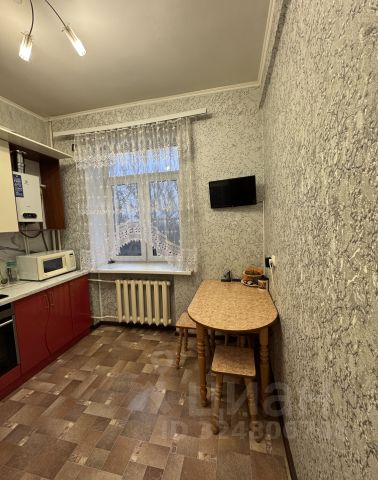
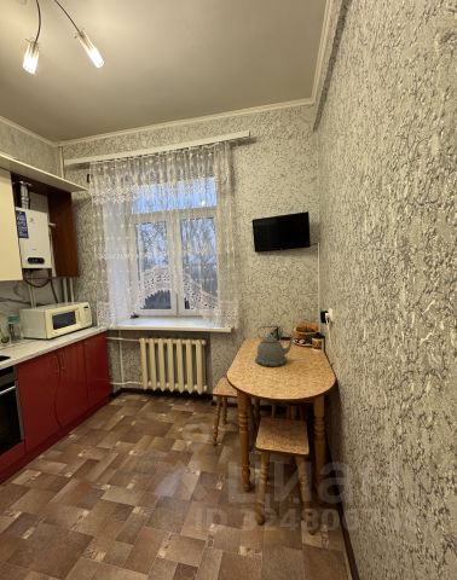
+ kettle (272, 343)
